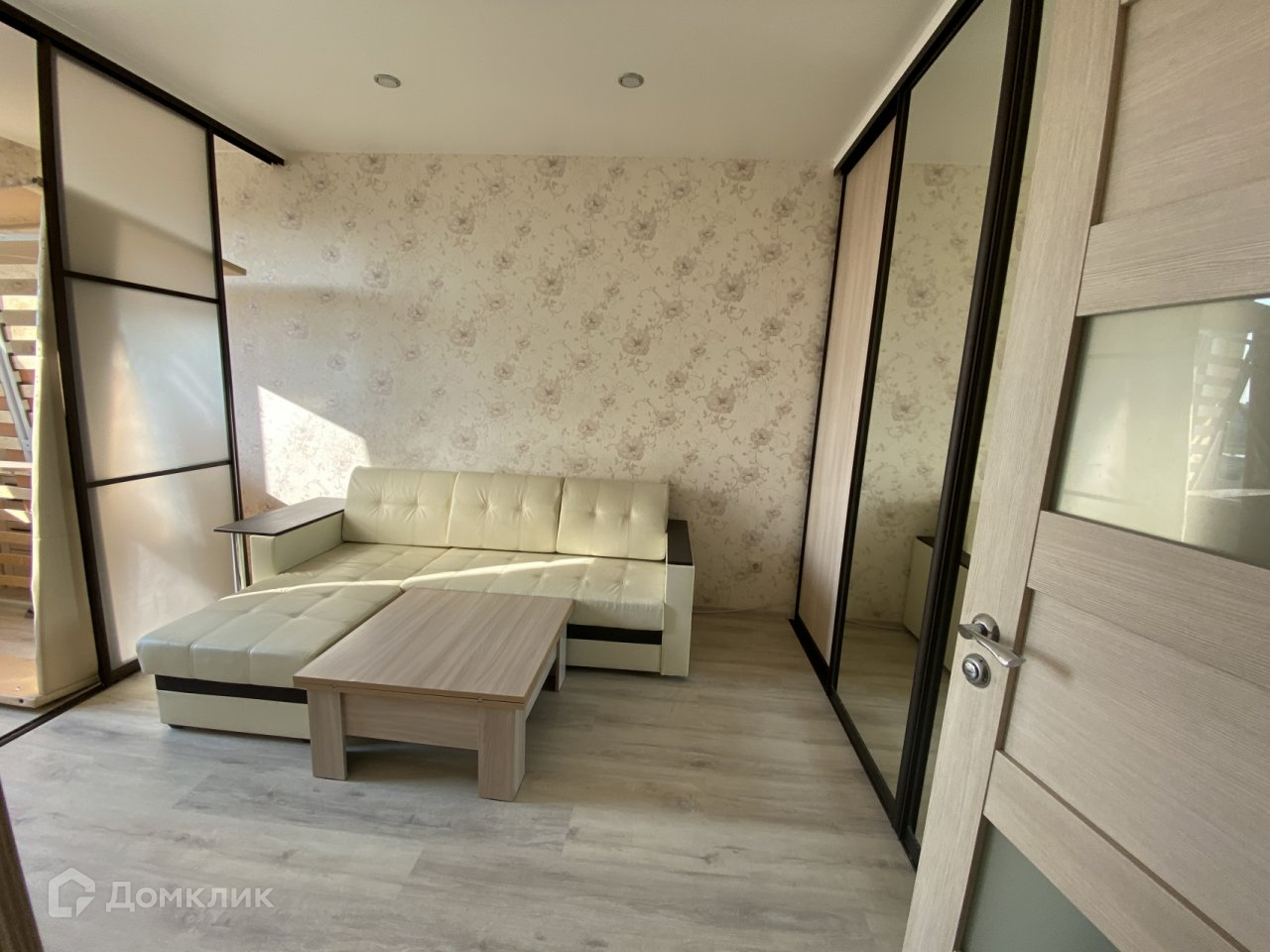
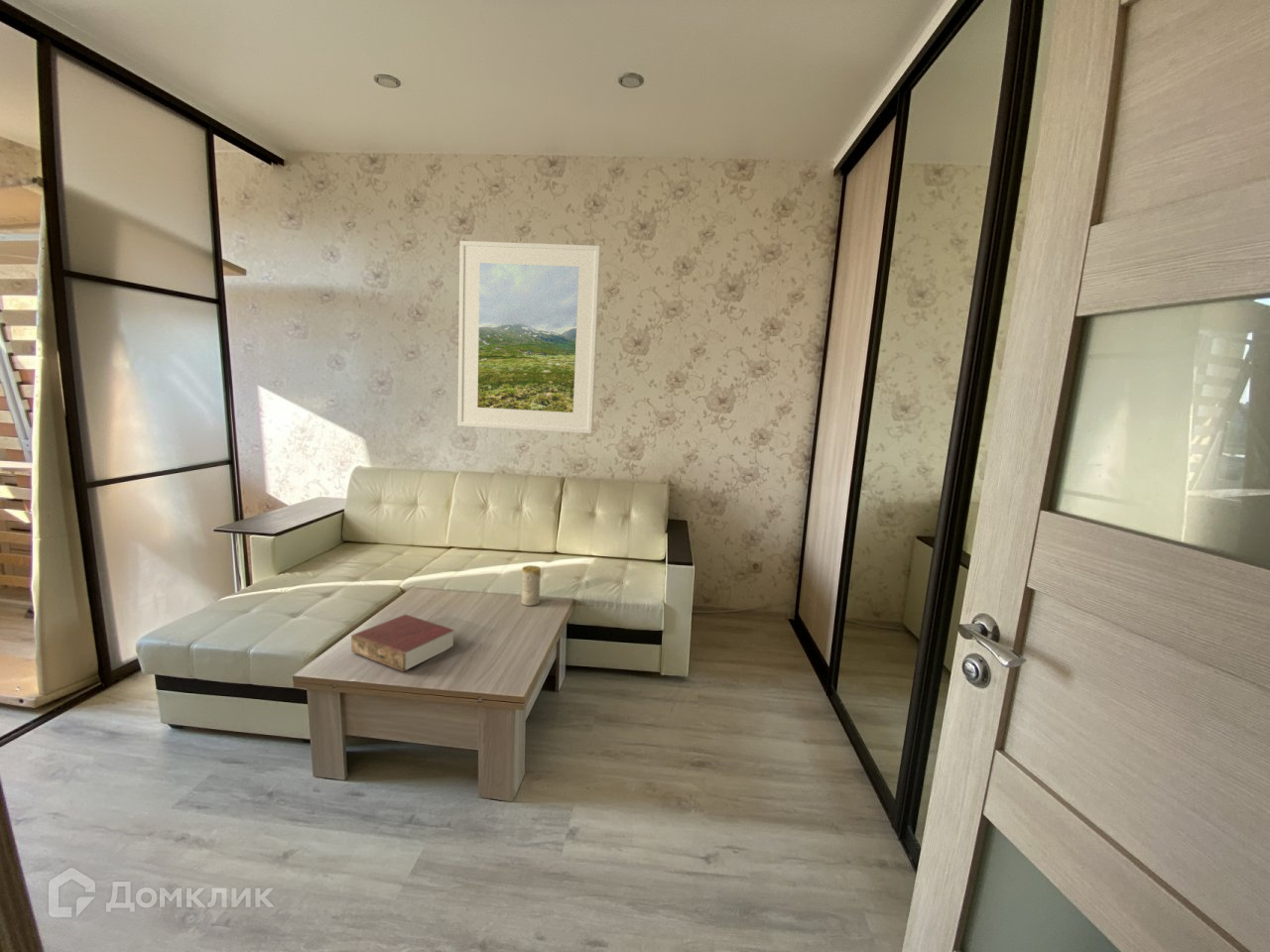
+ candle (531, 585)
+ book (404, 641)
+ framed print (527, 338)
